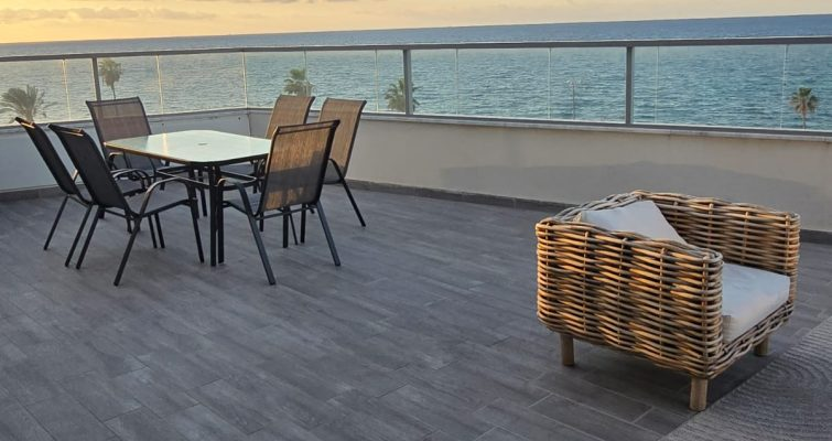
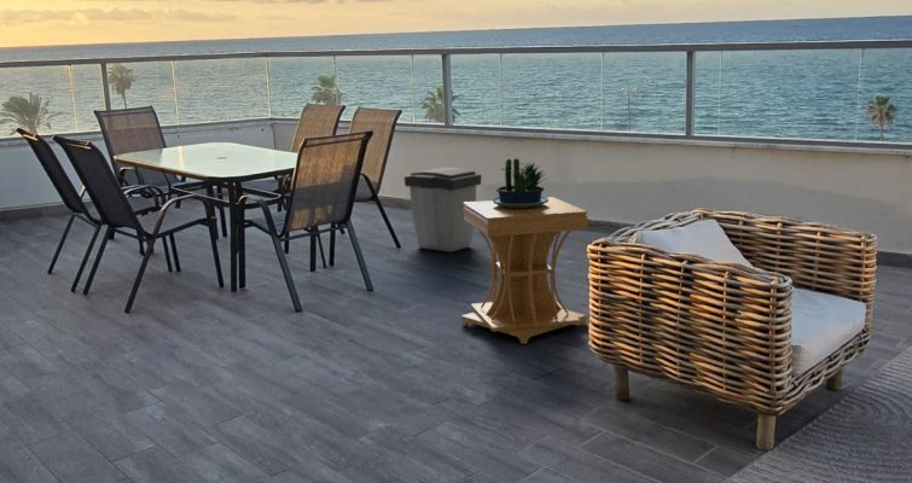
+ side table (523, 266)
+ potted plant (522, 181)
+ trash can (442, 209)
